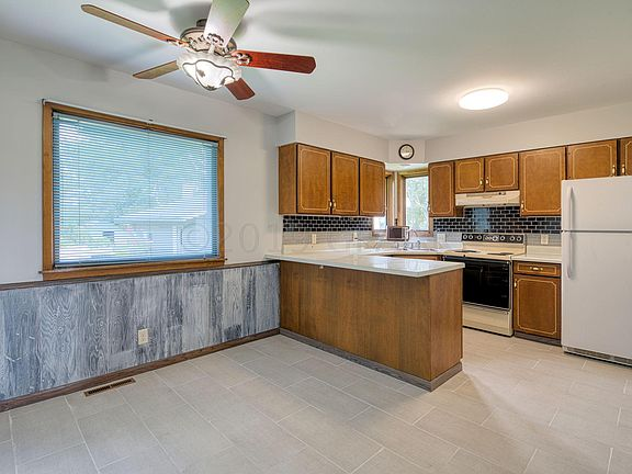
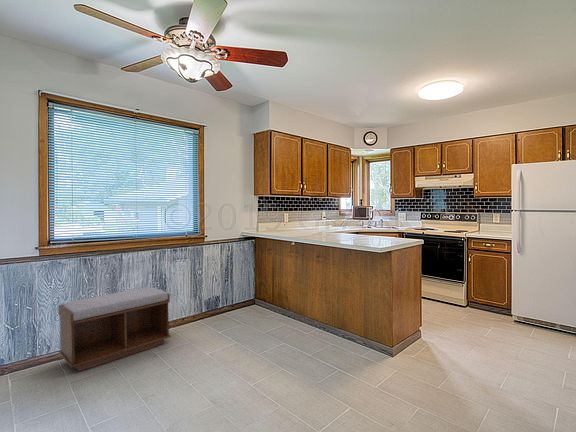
+ bench (117, 323)
